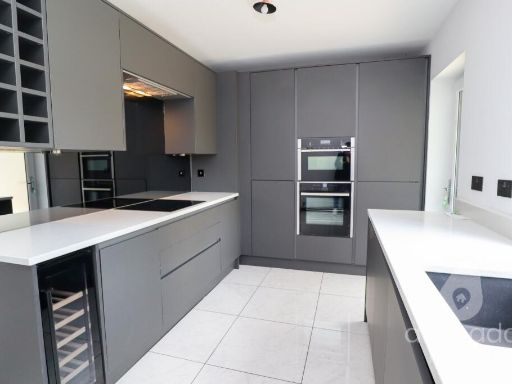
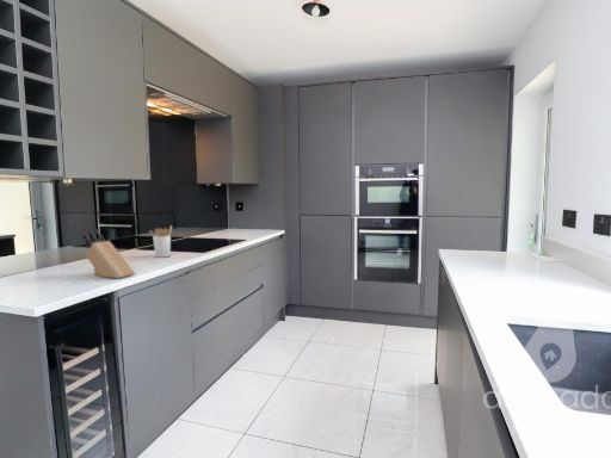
+ knife block (106, 253)
+ utensil holder (161, 241)
